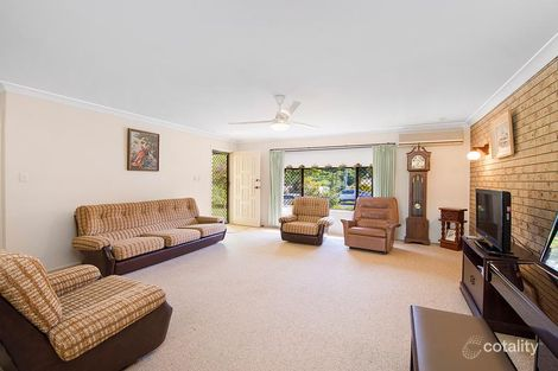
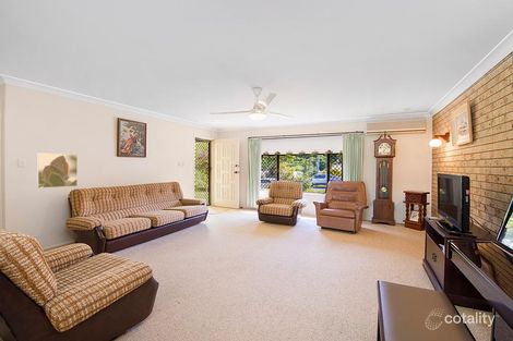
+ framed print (58, 170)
